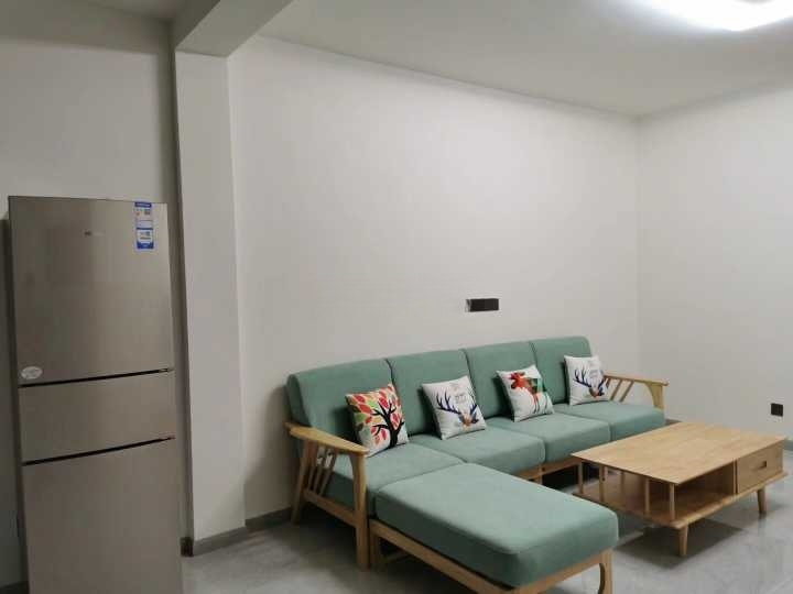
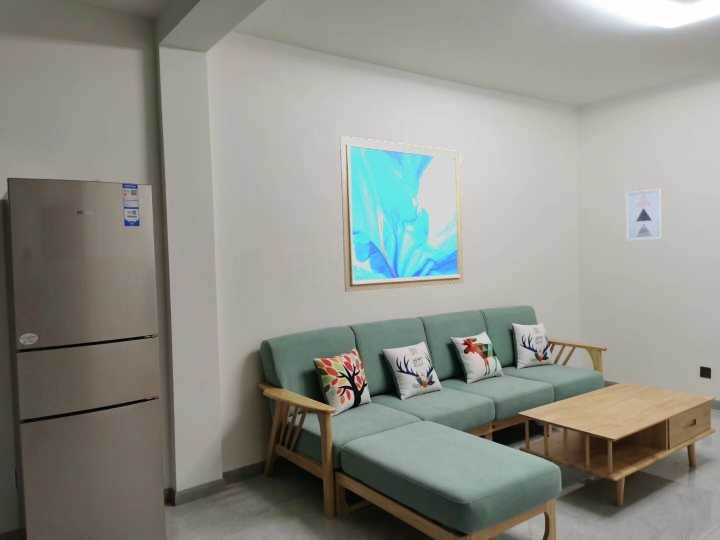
+ wall art (643, 215)
+ wall art (407, 215)
